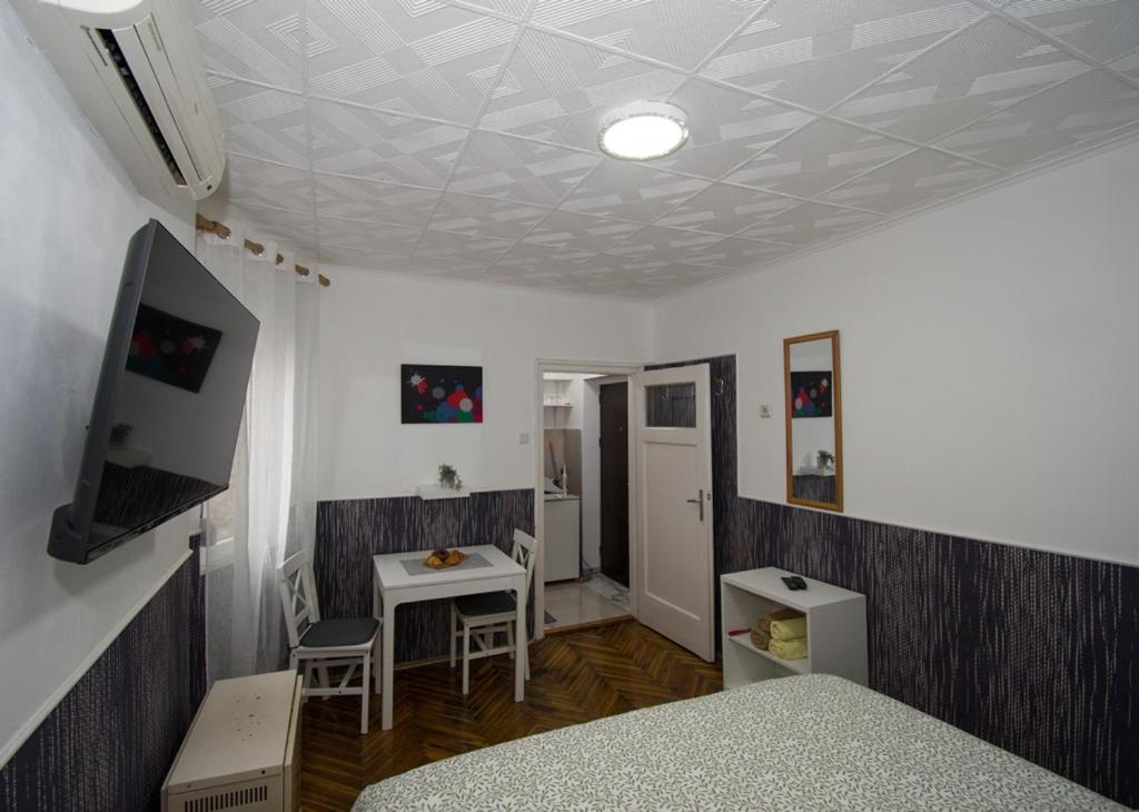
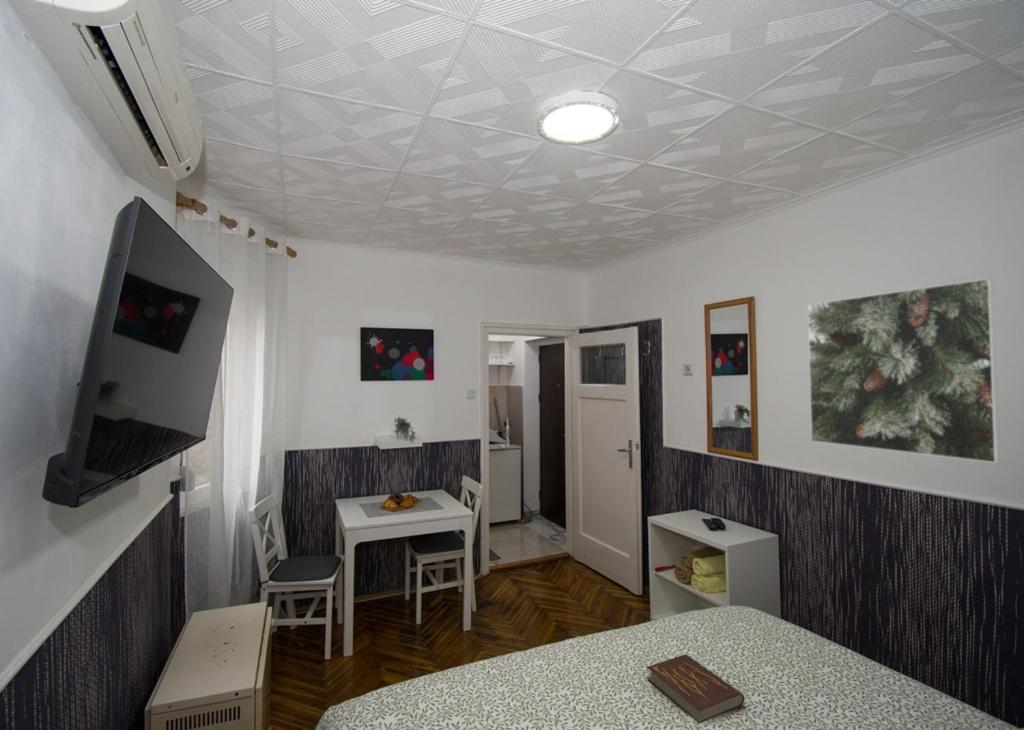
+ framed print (889, 371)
+ book (693, 685)
